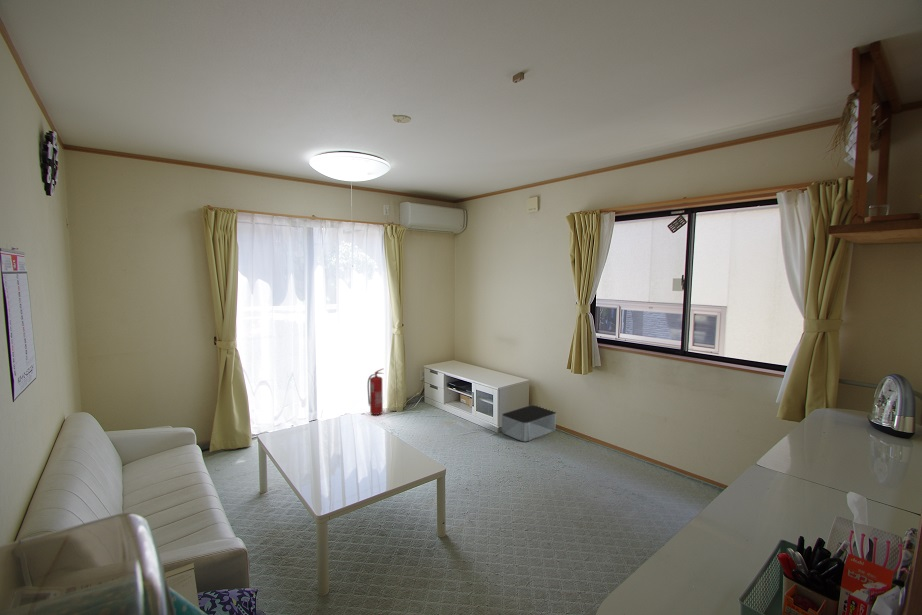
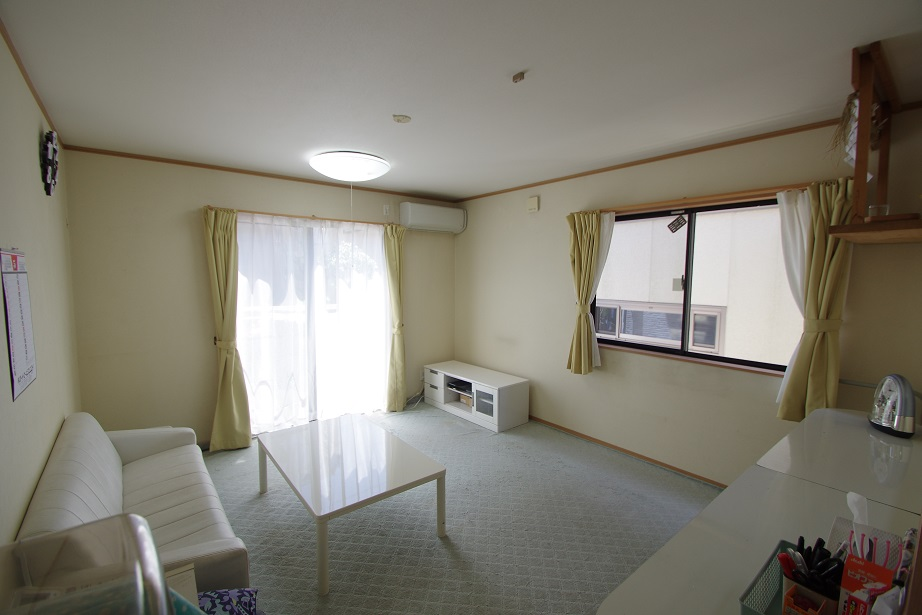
- storage bin (529, 422)
- fire extinguisher (375, 391)
